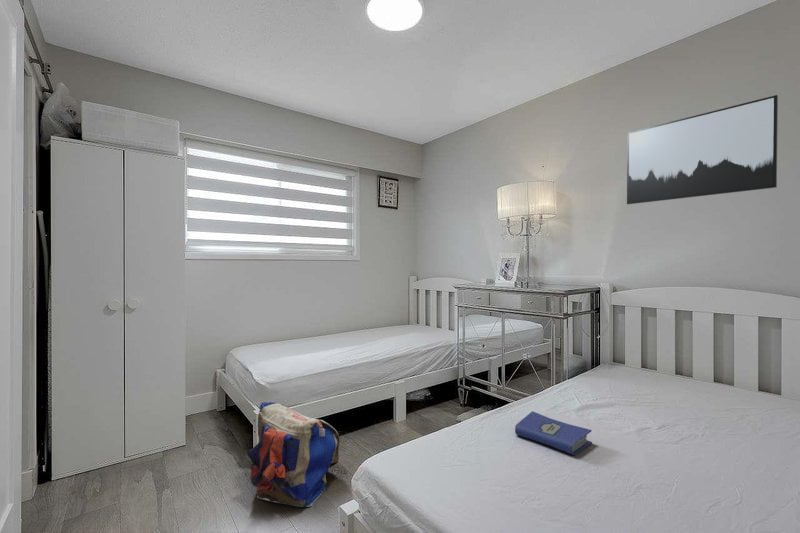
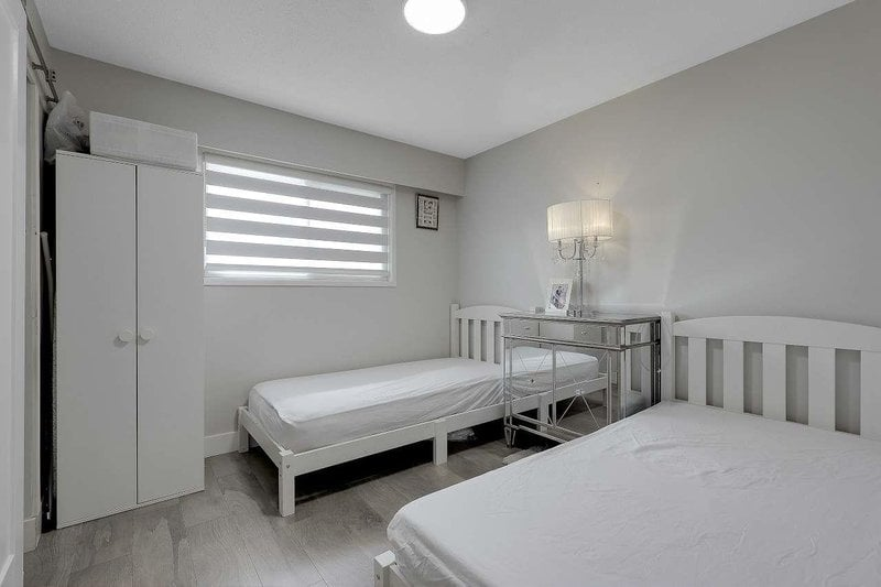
- wall art (692, 156)
- hardcover book (551, 432)
- backpack (294, 448)
